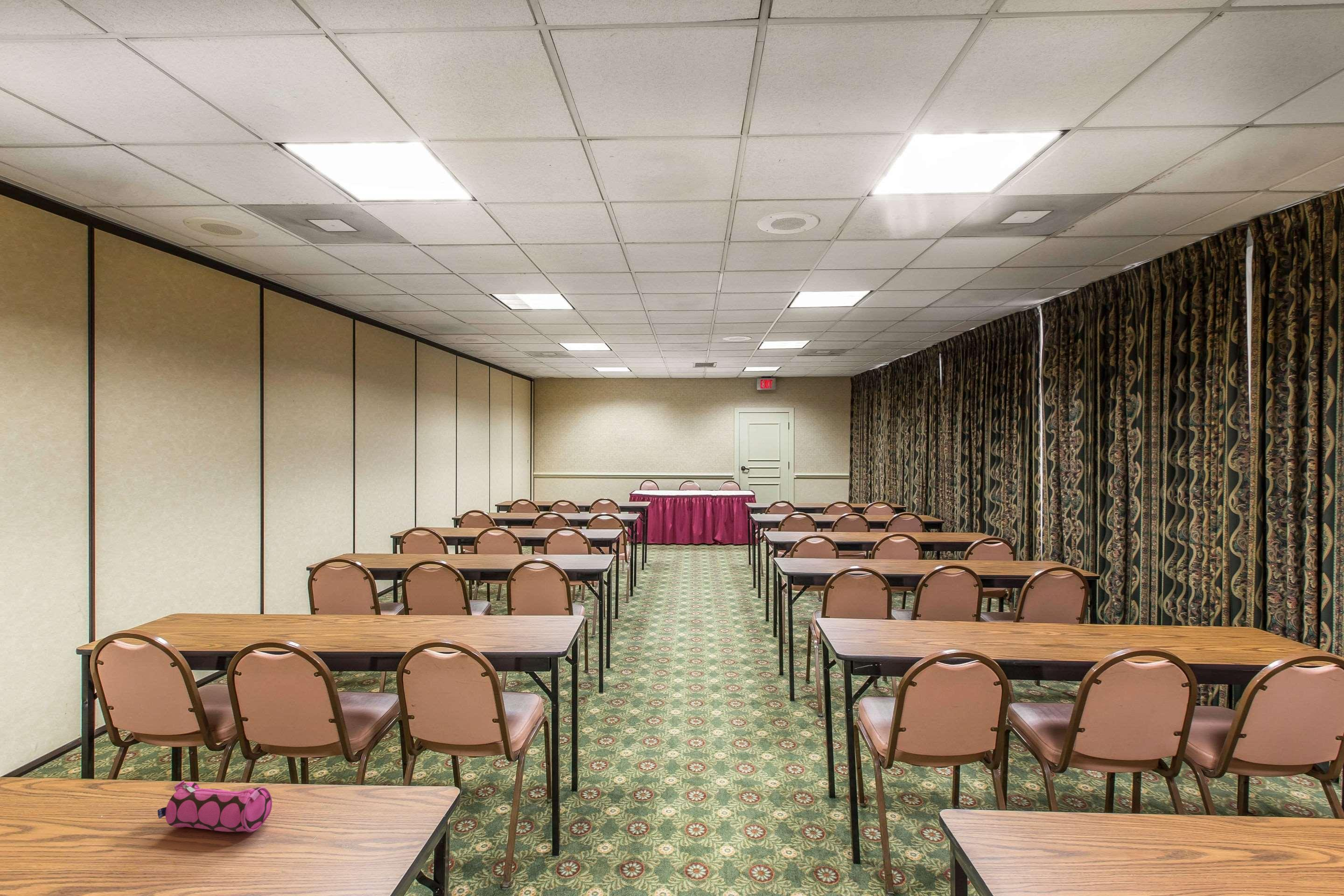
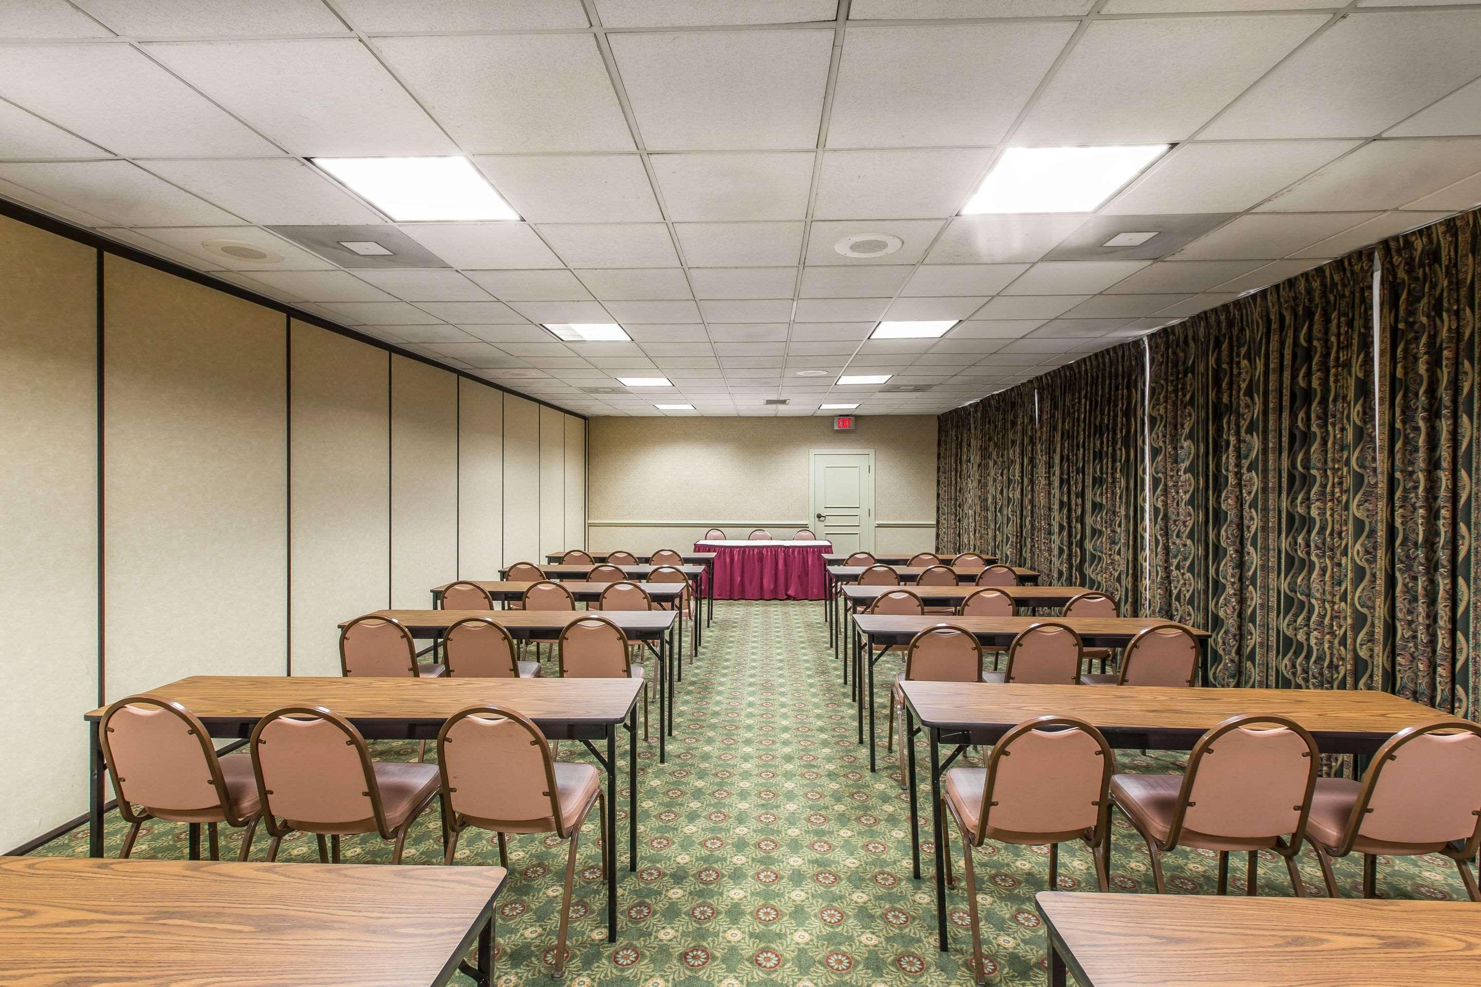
- pencil case (219, 805)
